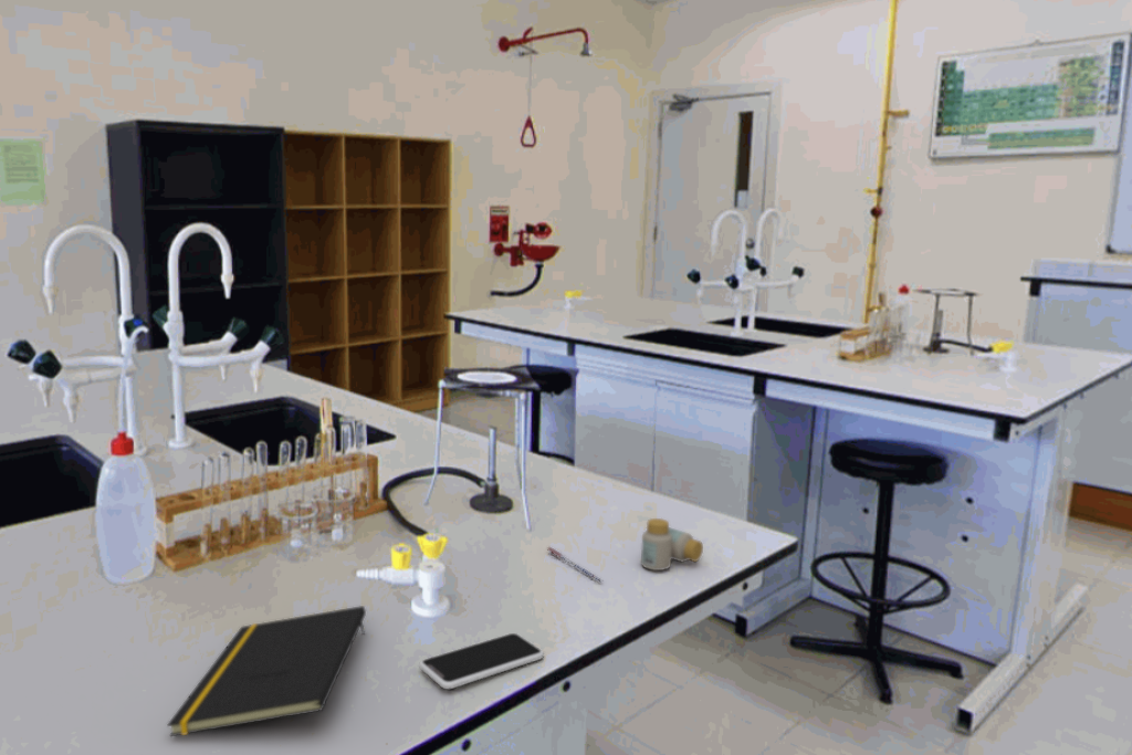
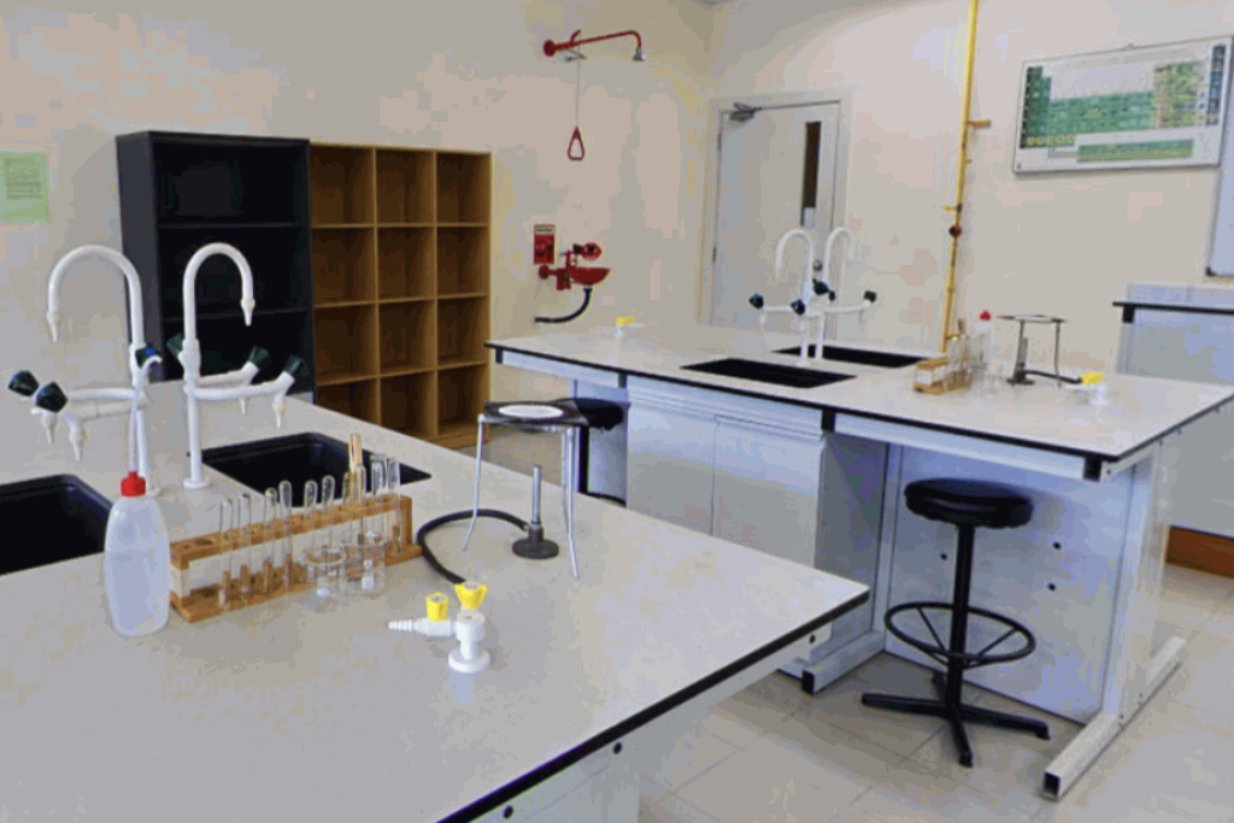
- notepad (277, 663)
- pill bottle (668, 541)
- pen (574, 564)
- smartphone (482, 659)
